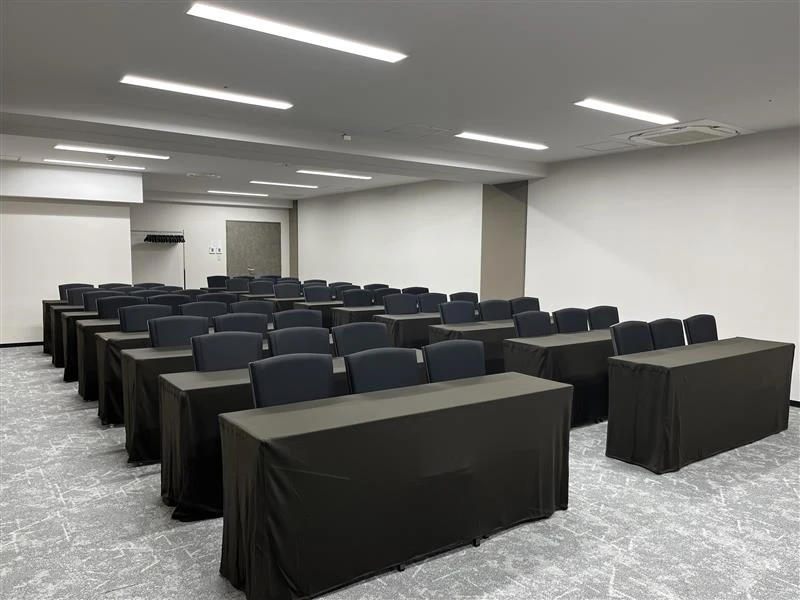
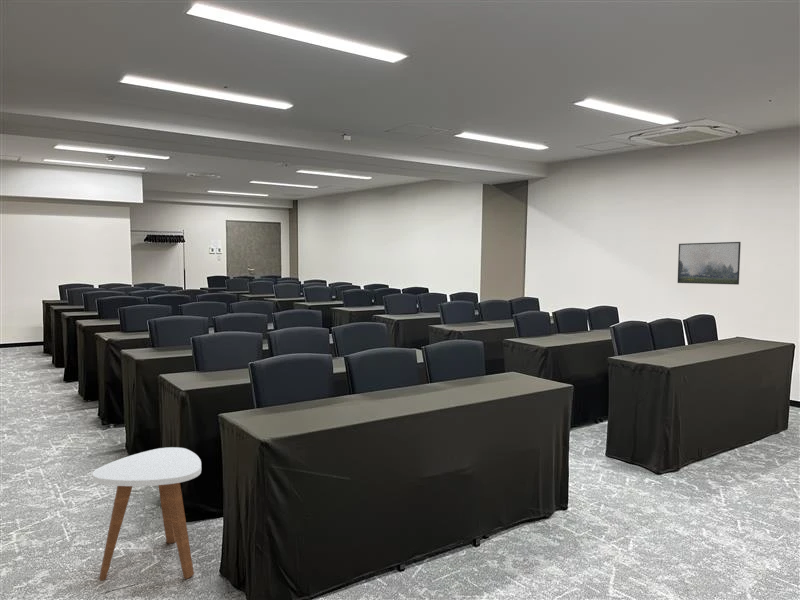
+ side table (162, 513)
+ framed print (707, 263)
